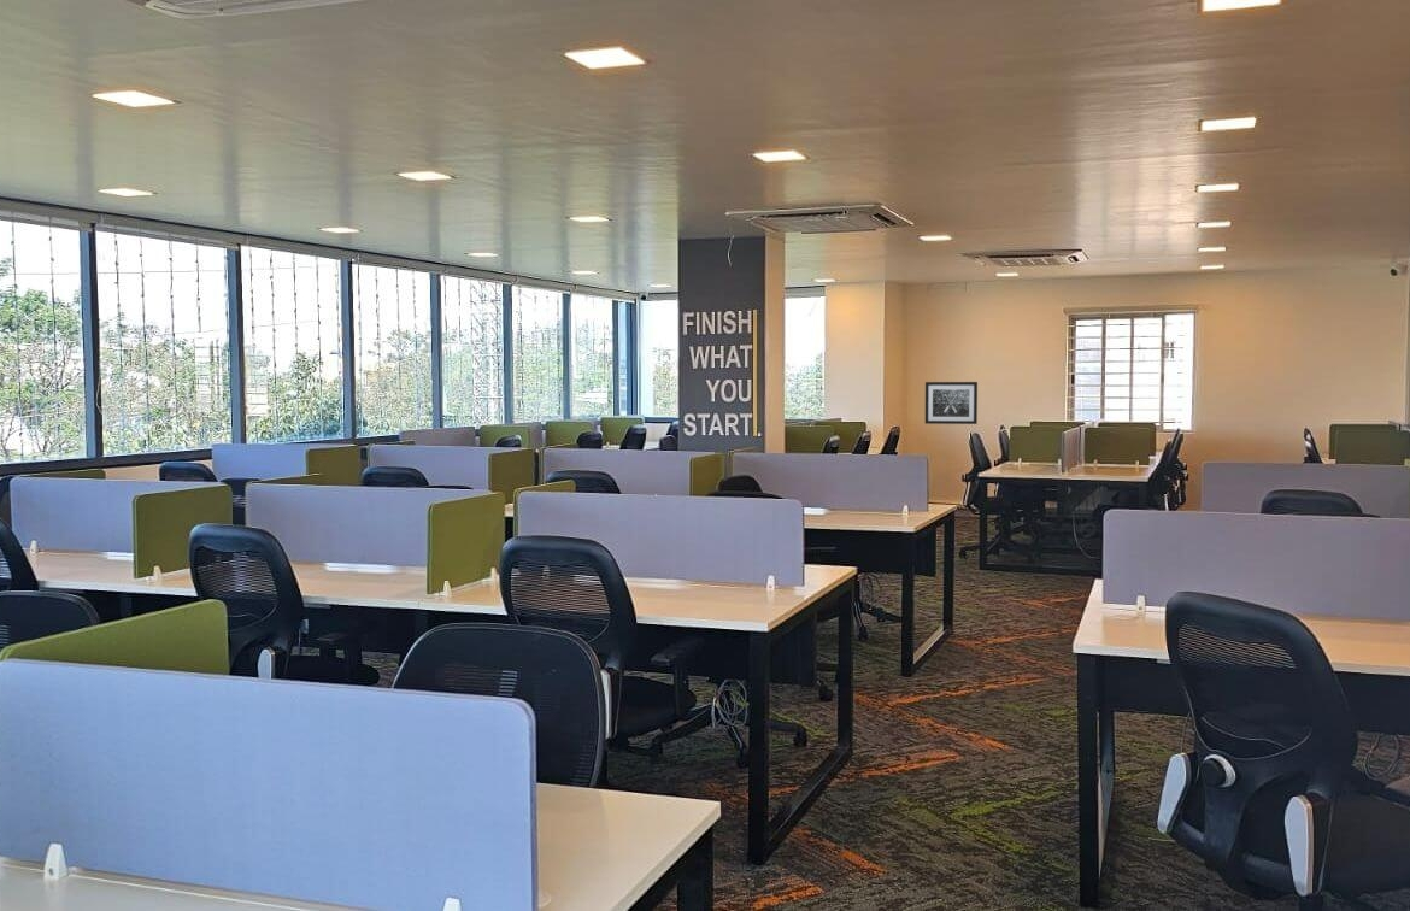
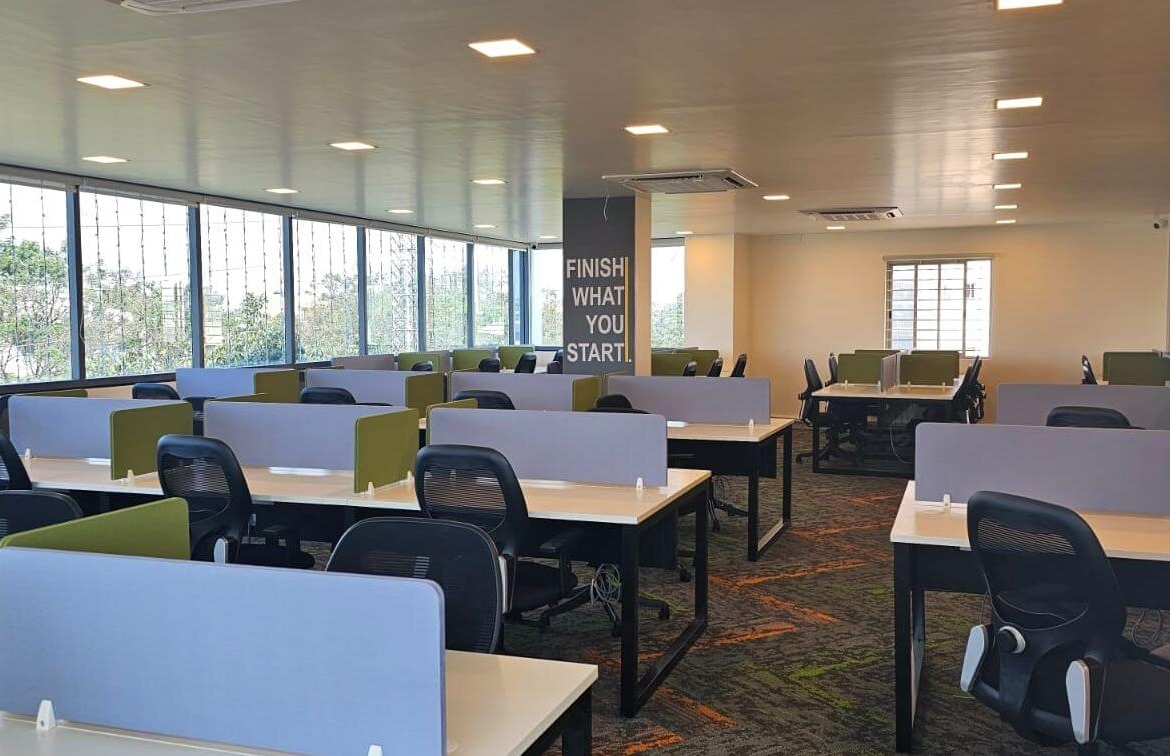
- wall art (951, 402)
